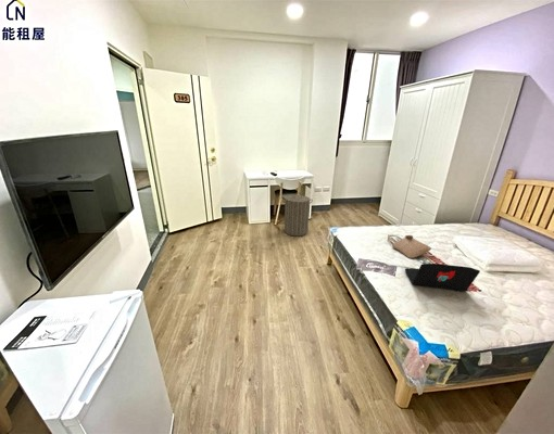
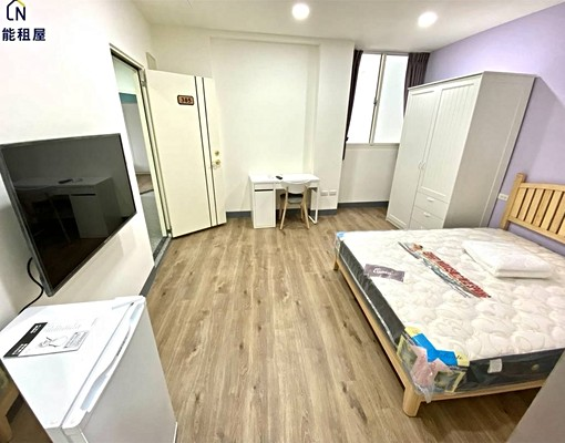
- laundry hamper (297, 212)
- laptop (438, 269)
- tote bag (404, 241)
